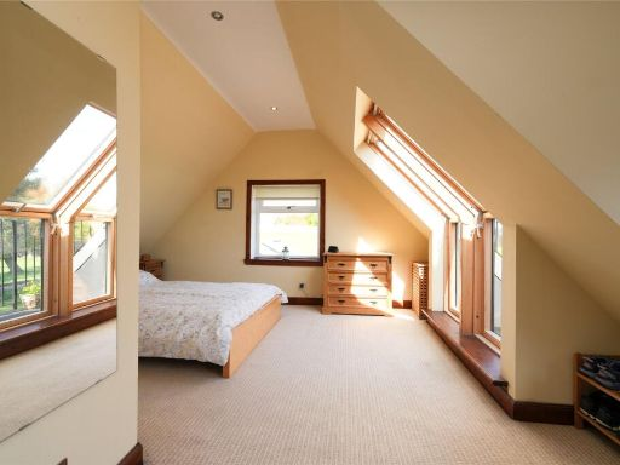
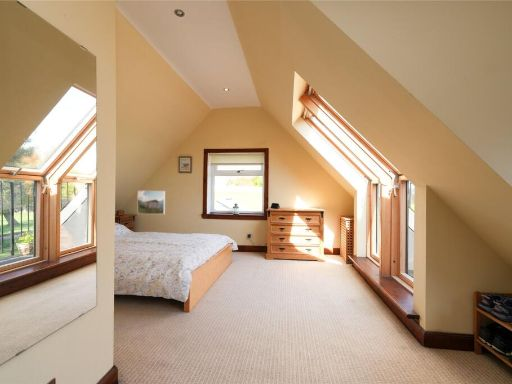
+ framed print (151, 202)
